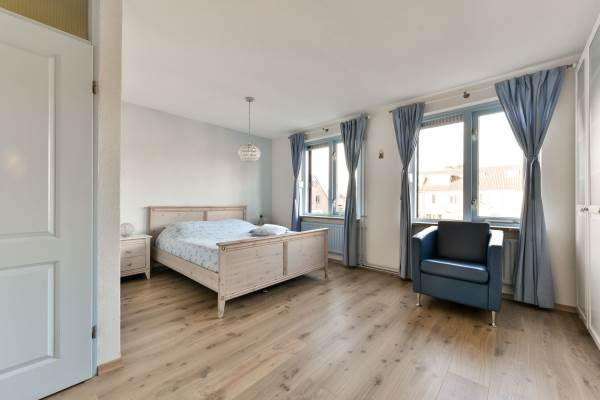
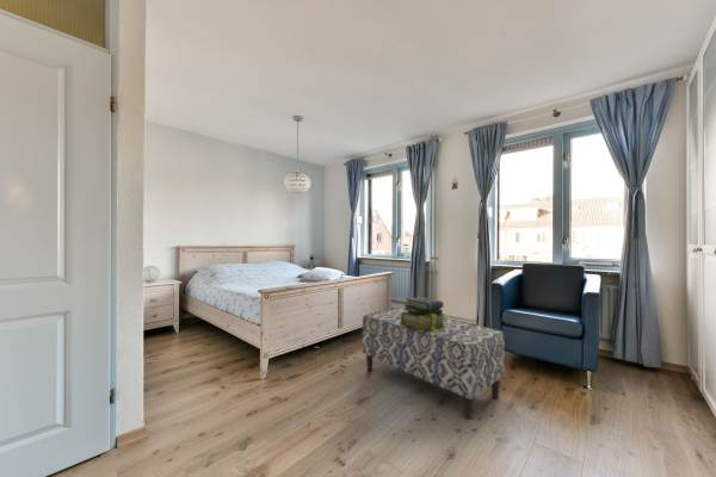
+ bench (426, 352)
+ stack of books (422, 311)
